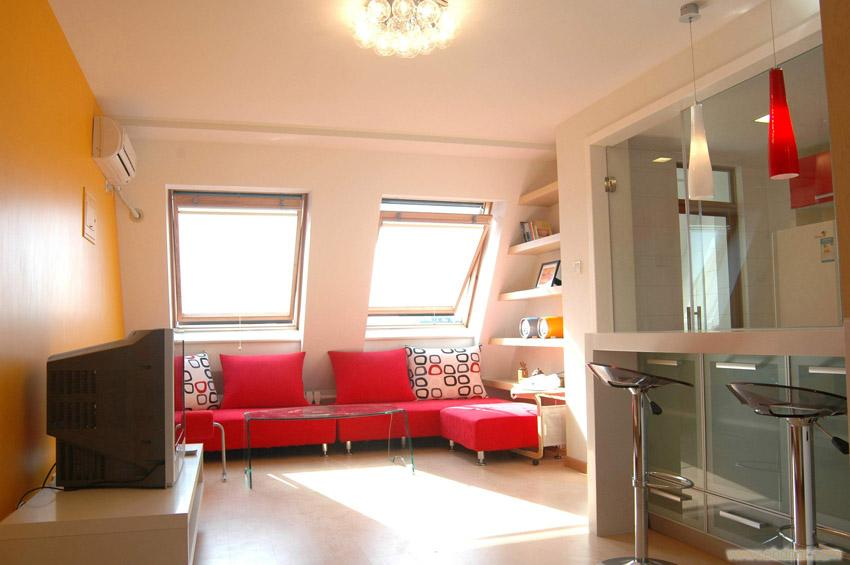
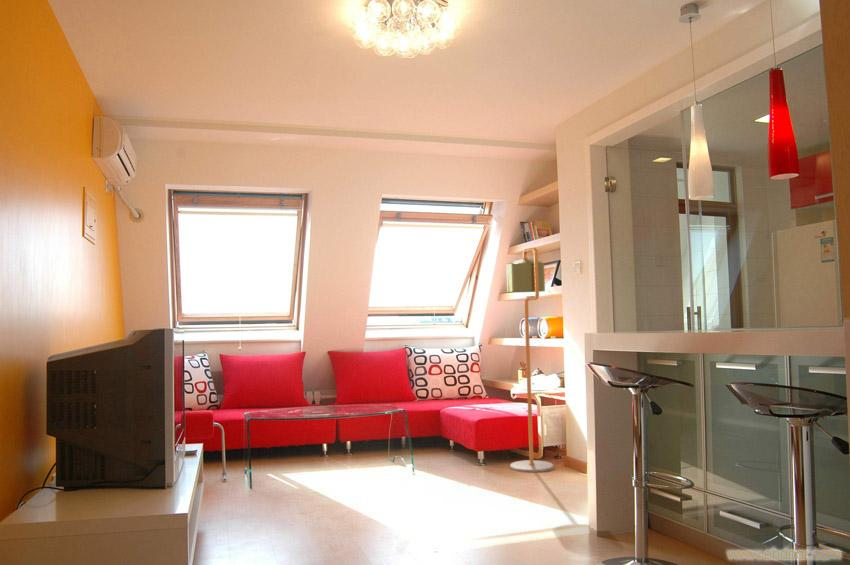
+ floor lamp (529, 357)
